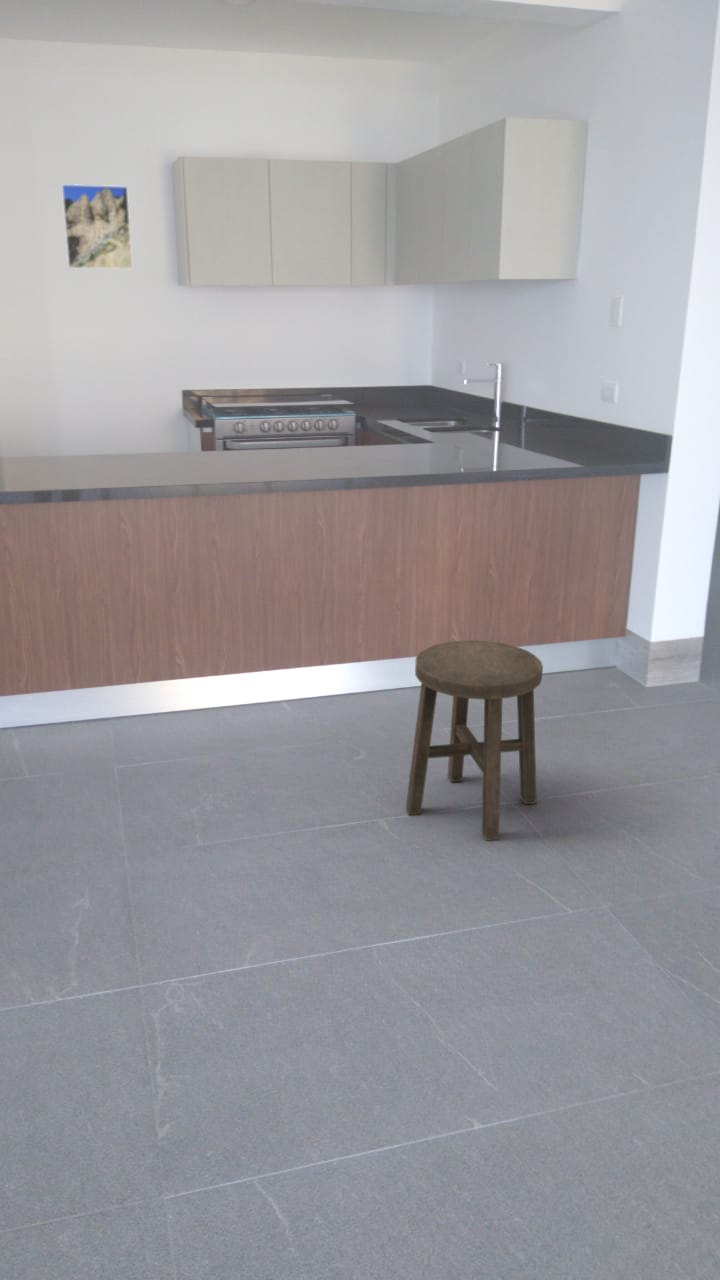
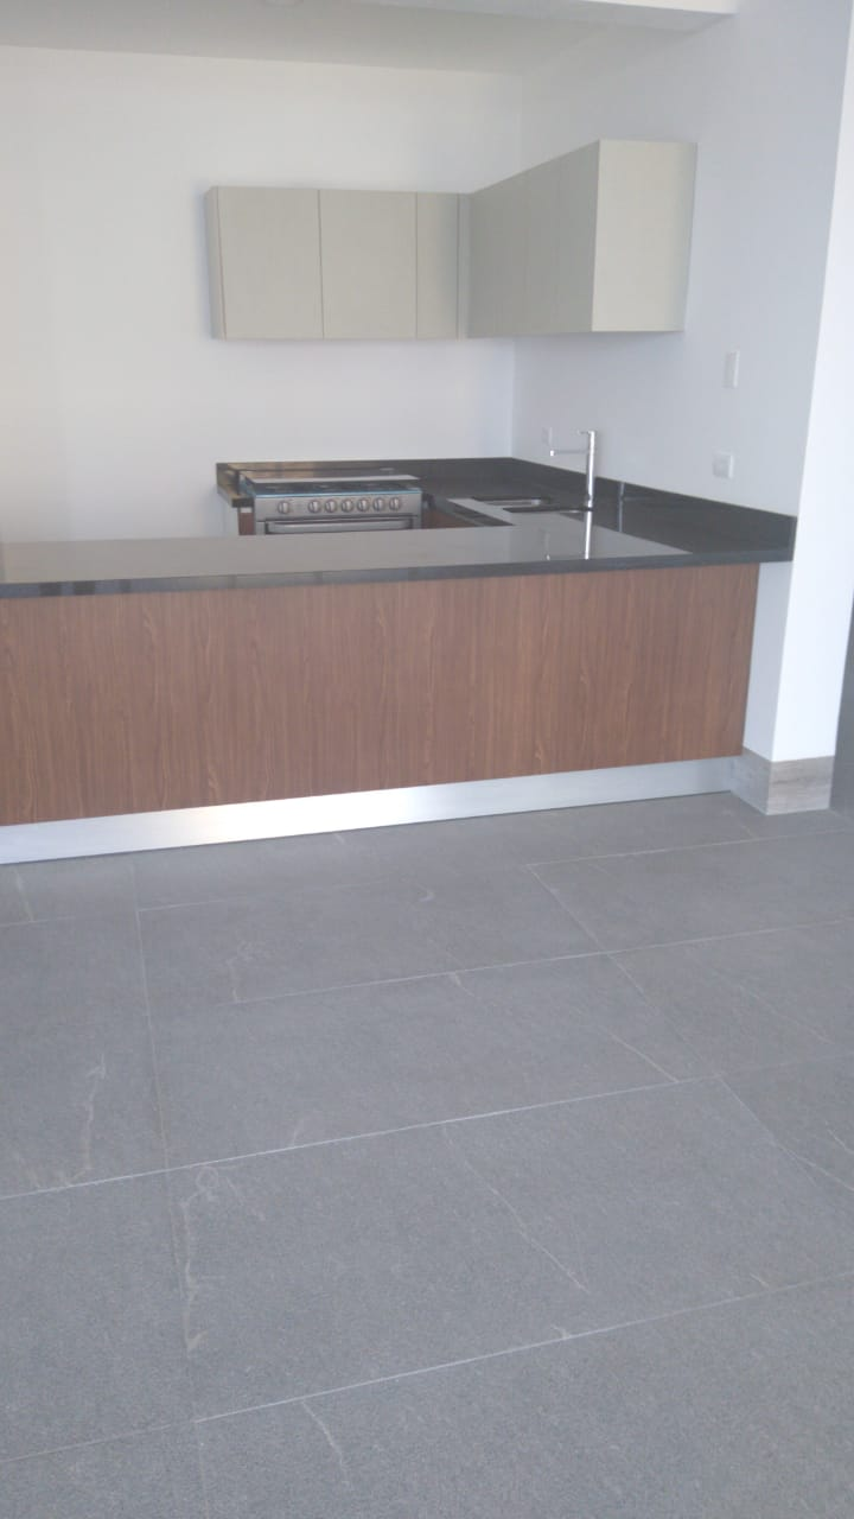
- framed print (97, 227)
- stool (473, 735)
